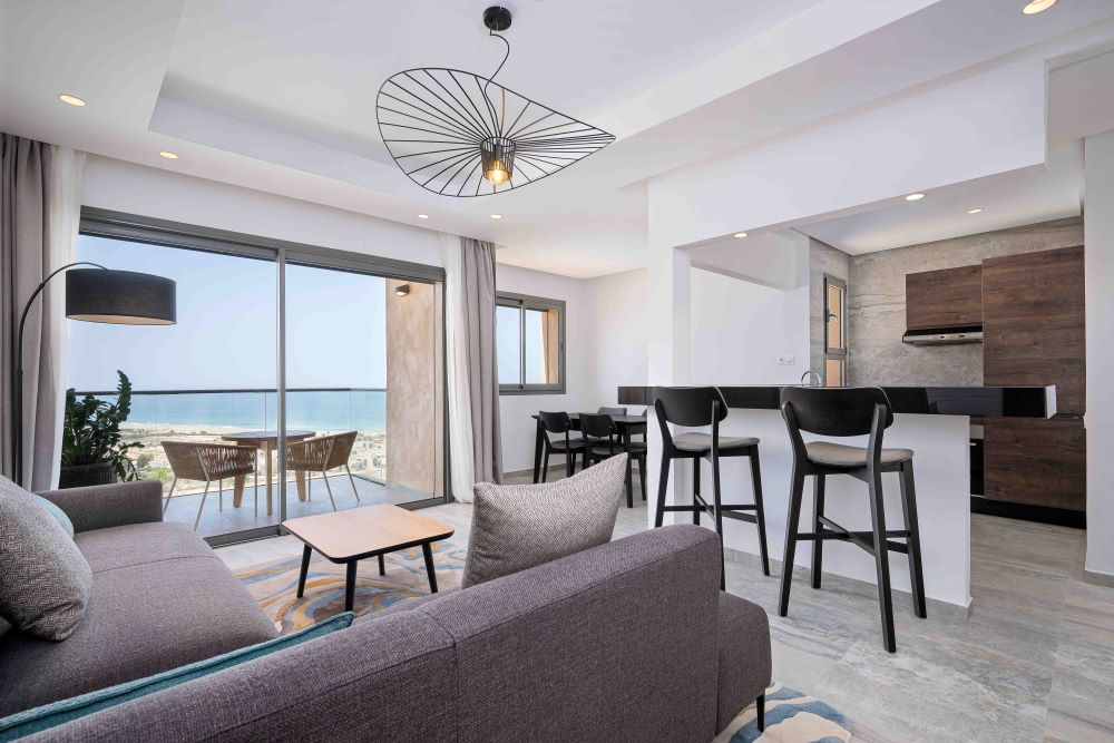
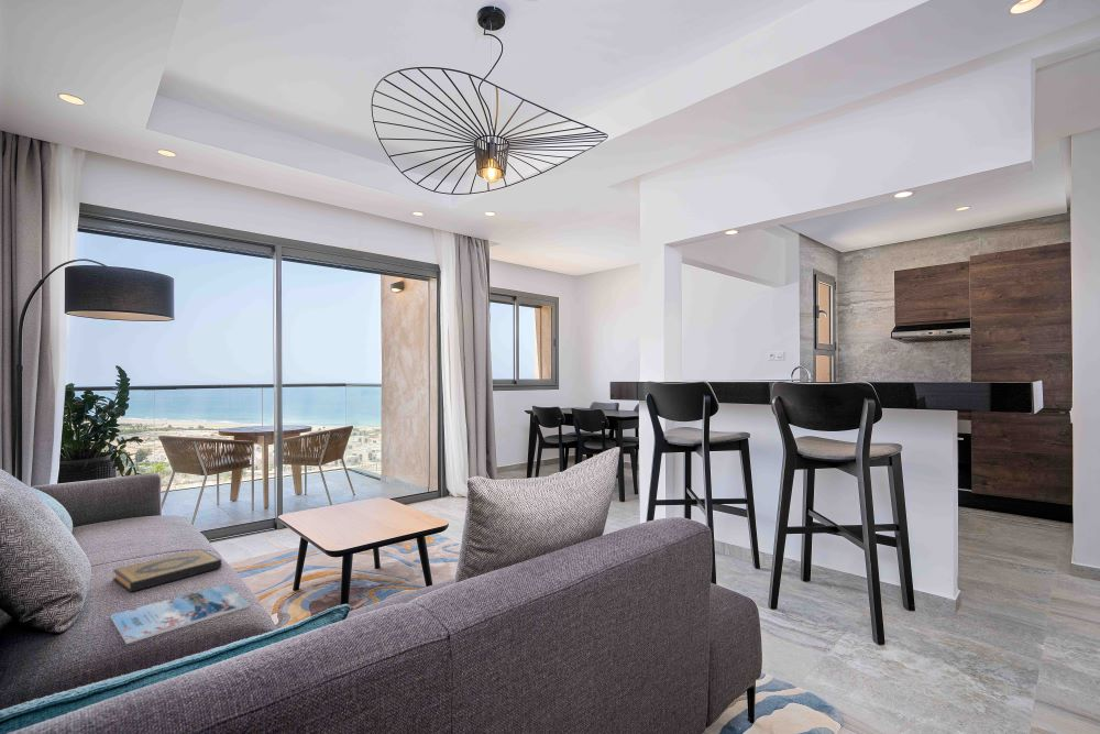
+ hardback book (168, 569)
+ magazine (182, 610)
